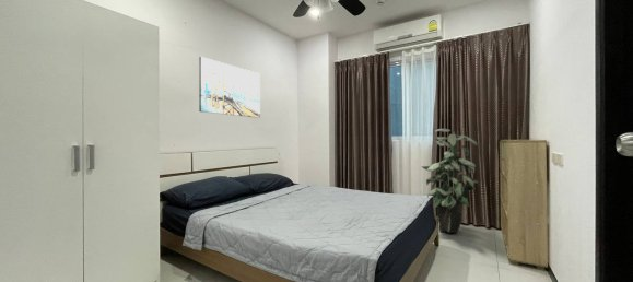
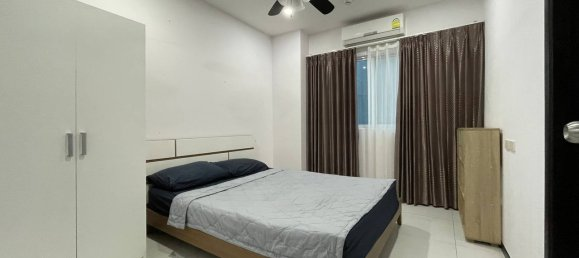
- wall art (233, 90)
- indoor plant (447, 179)
